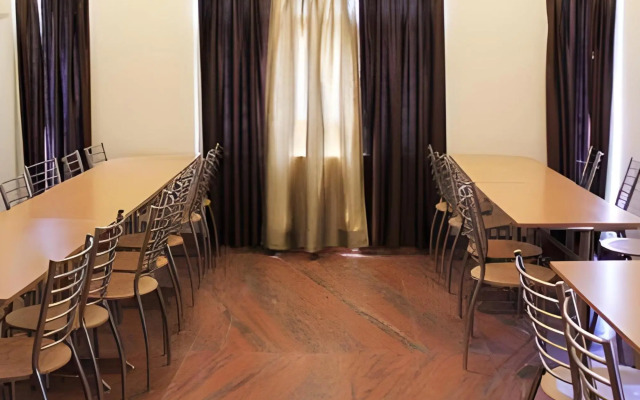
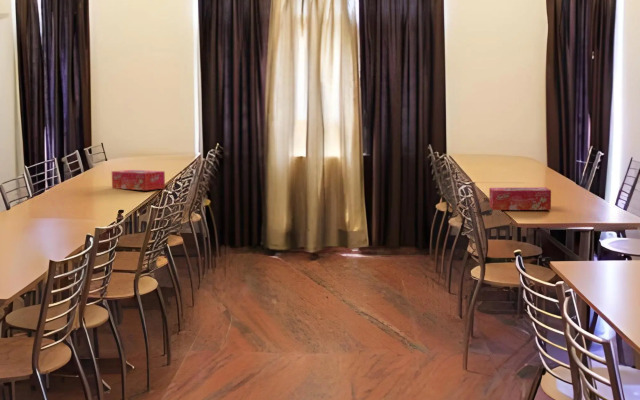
+ tissue box (519, 198)
+ tissue box (138, 179)
